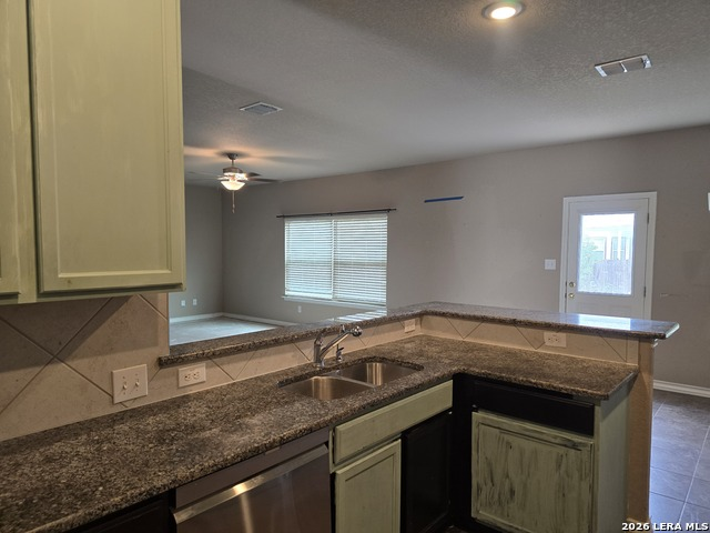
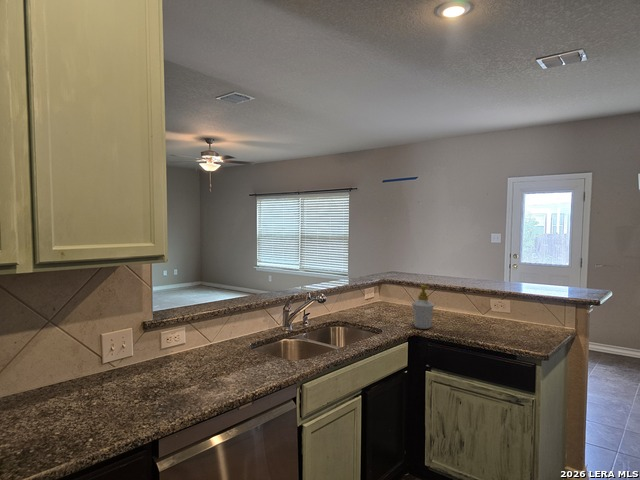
+ soap bottle (423, 306)
